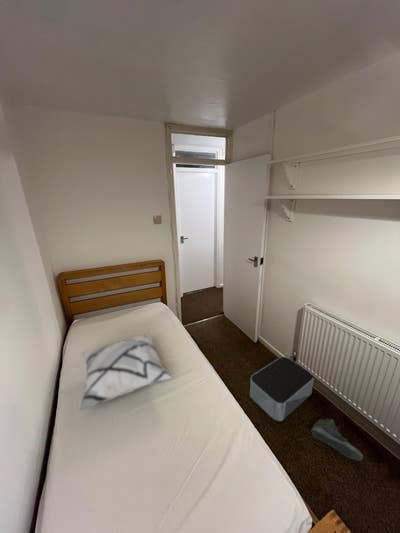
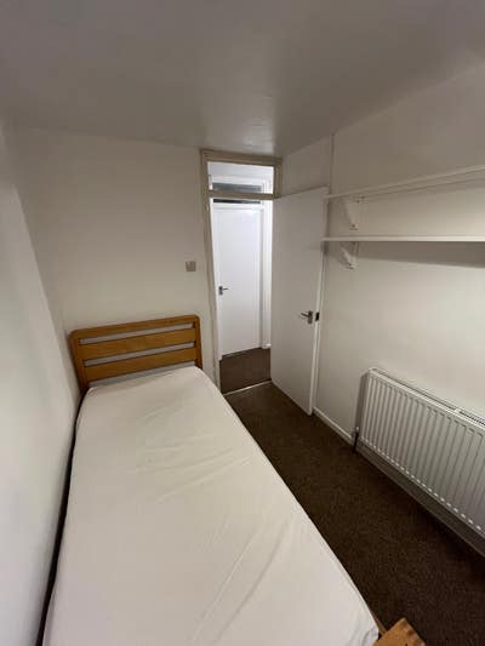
- decorative pillow (123, 364)
- sneaker (337, 435)
- storage bin (281, 385)
